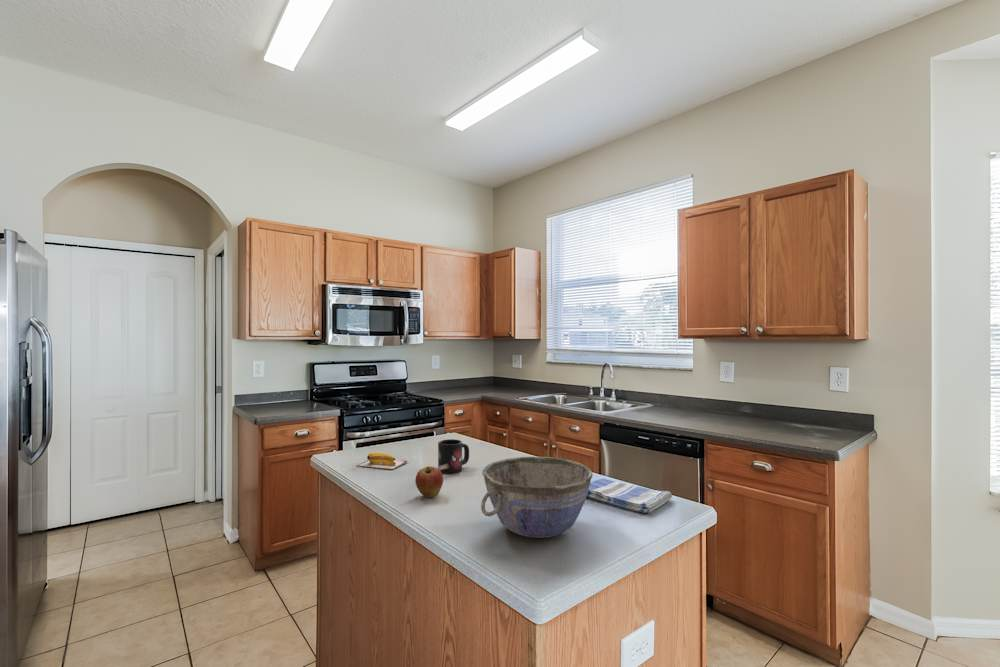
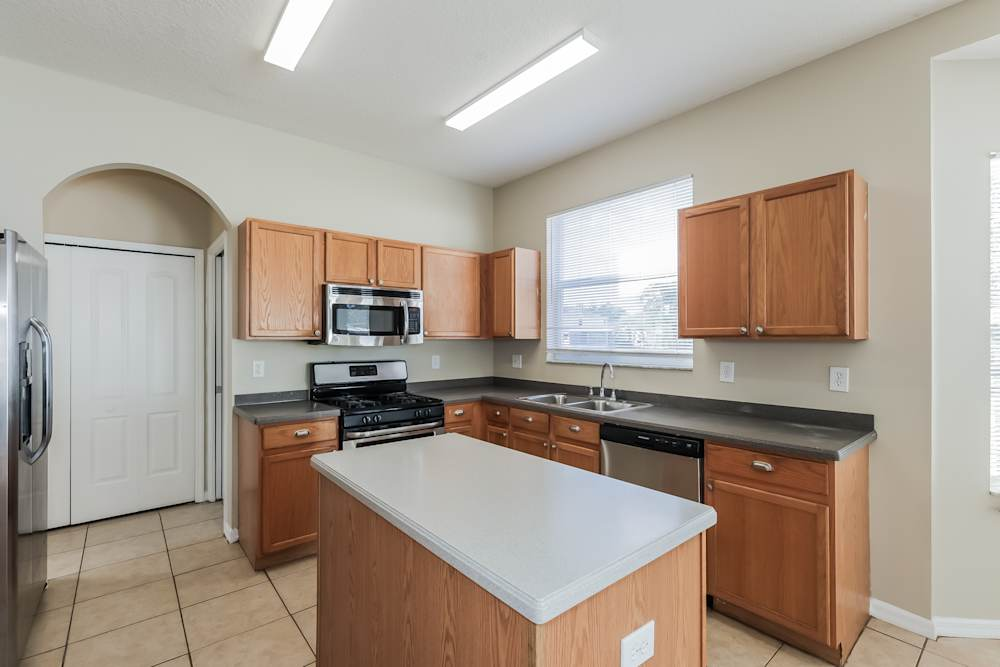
- banana (382, 458)
- bowl (537, 499)
- apple (429, 480)
- dish towel (623, 492)
- mug (454, 455)
